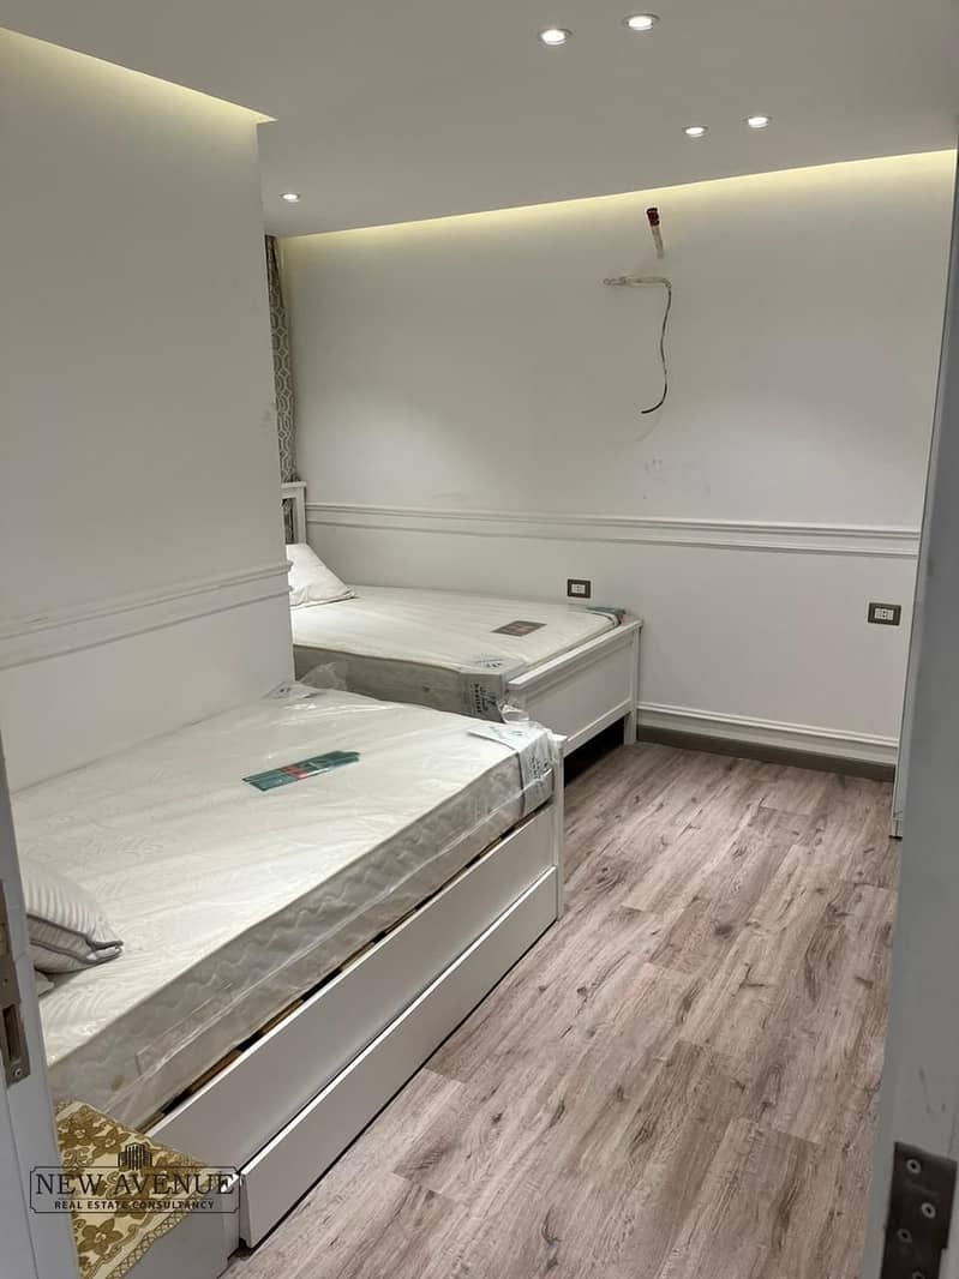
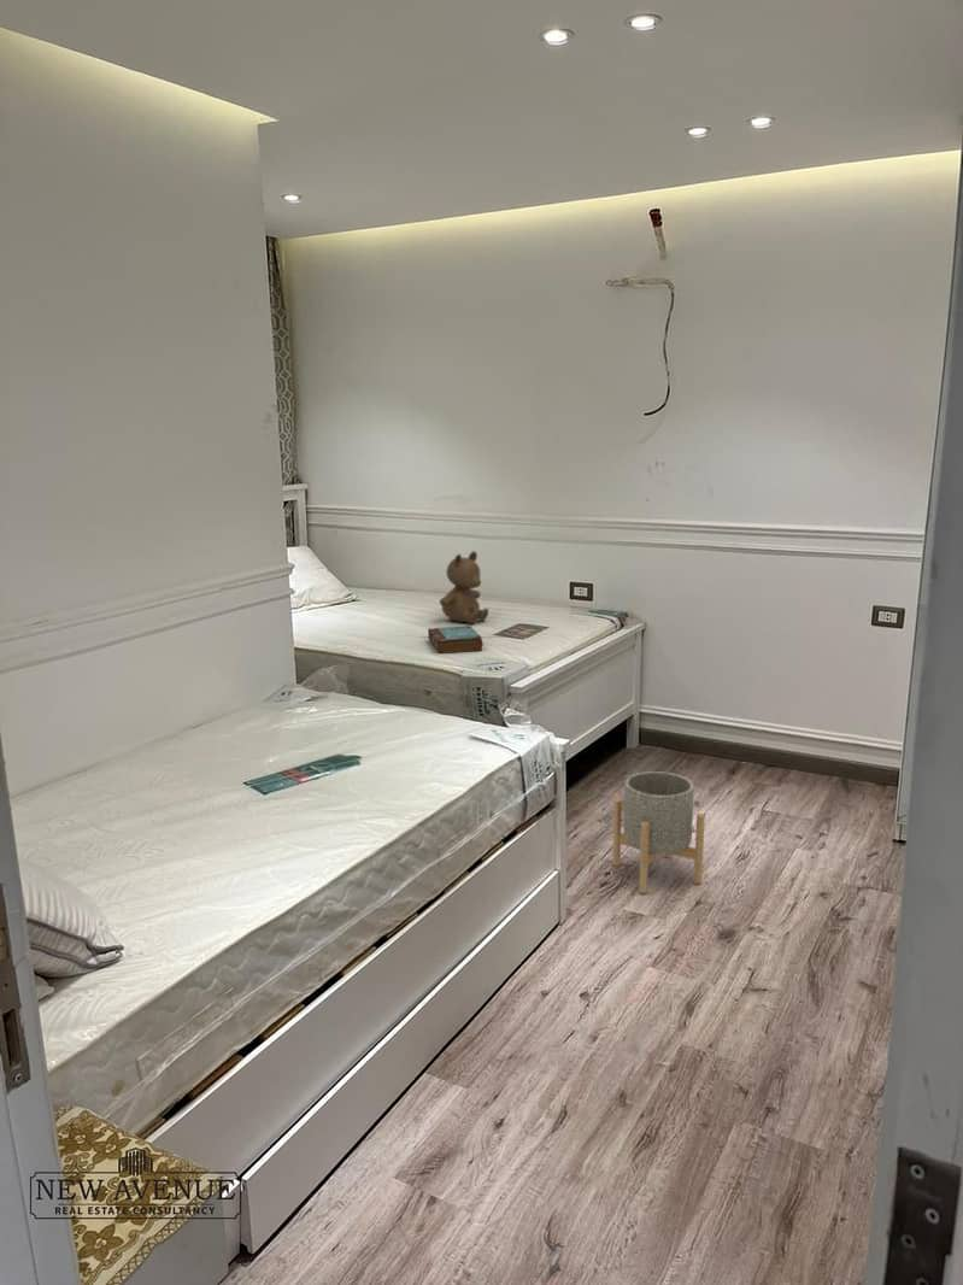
+ teddy bear (464, 586)
+ book (454, 639)
+ planter (657, 828)
